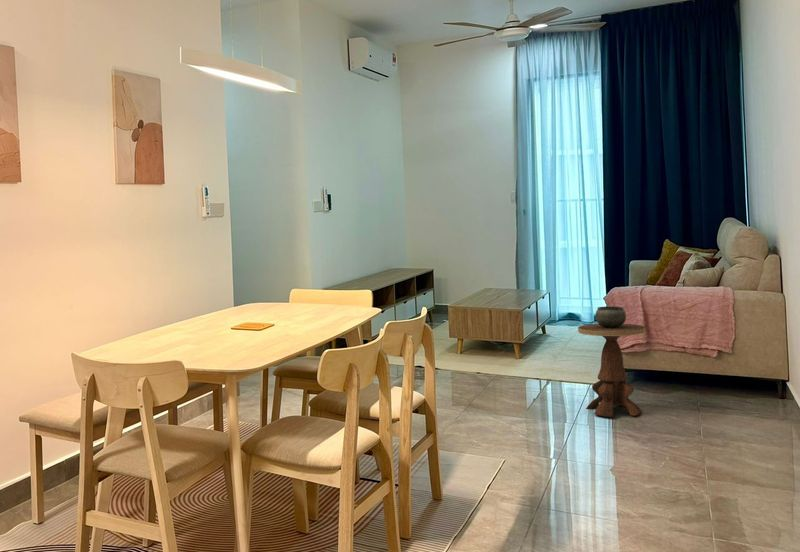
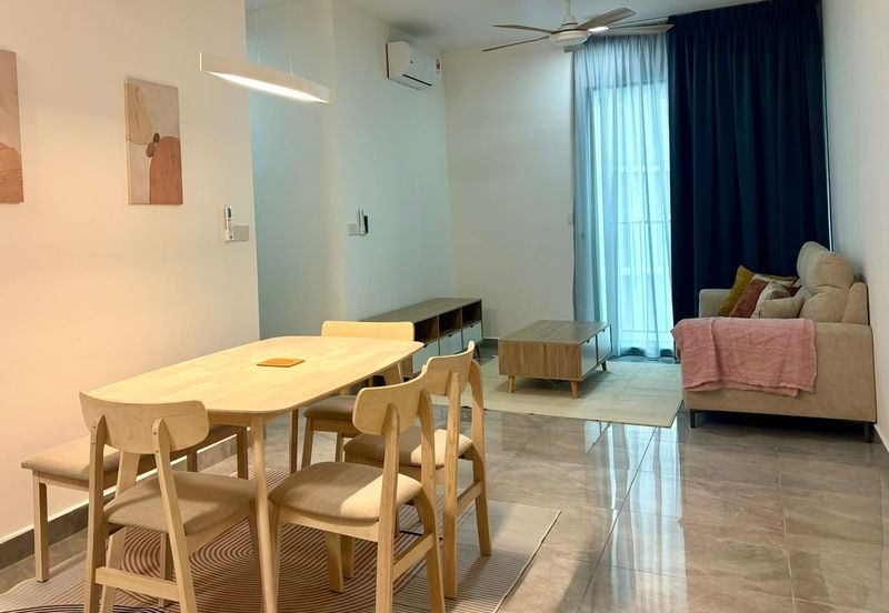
- side table (611, 359)
